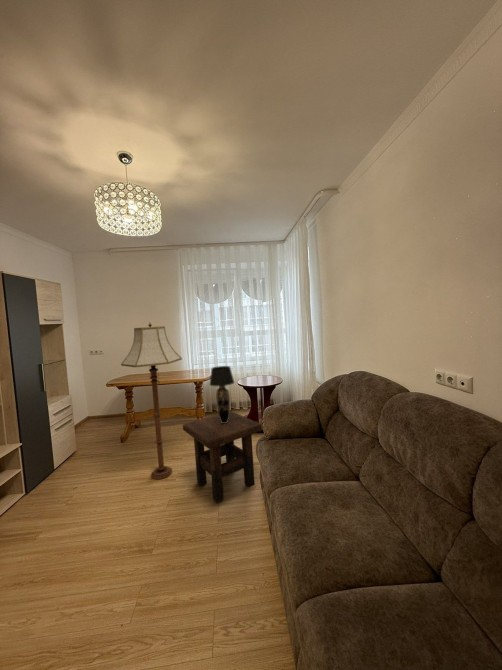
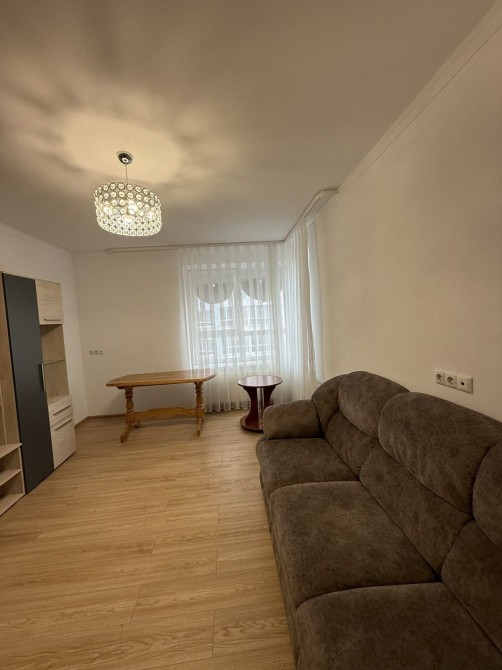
- side table (223, 454)
- floor lamp (155, 398)
- table lamp (222, 394)
